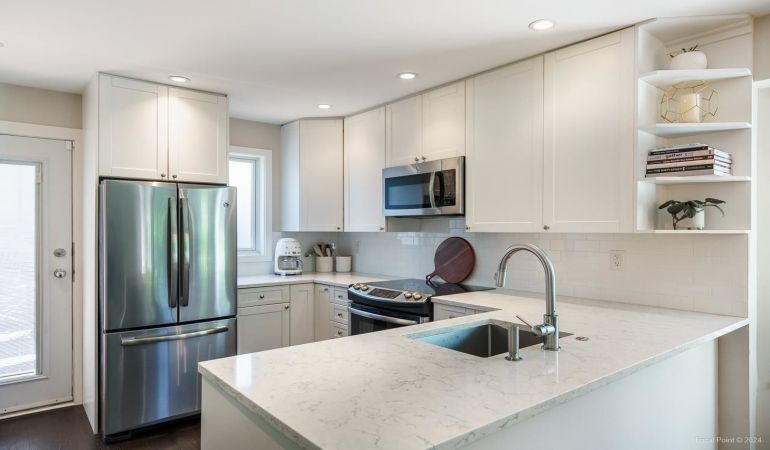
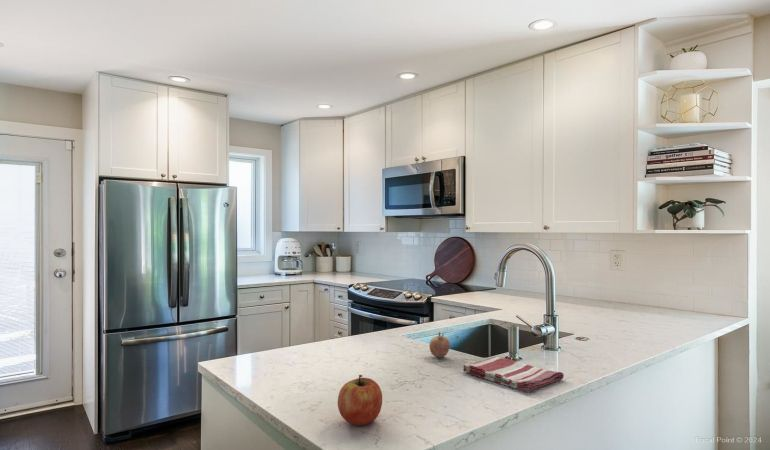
+ fruit (439, 344)
+ fruit (360, 398)
+ dish towel (511, 371)
